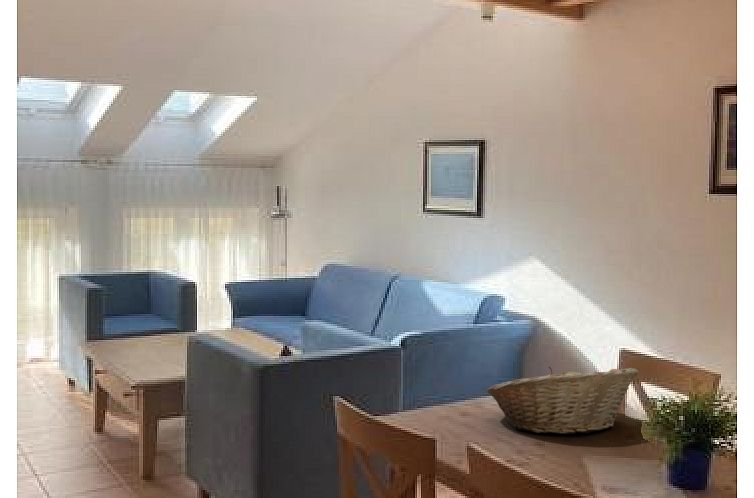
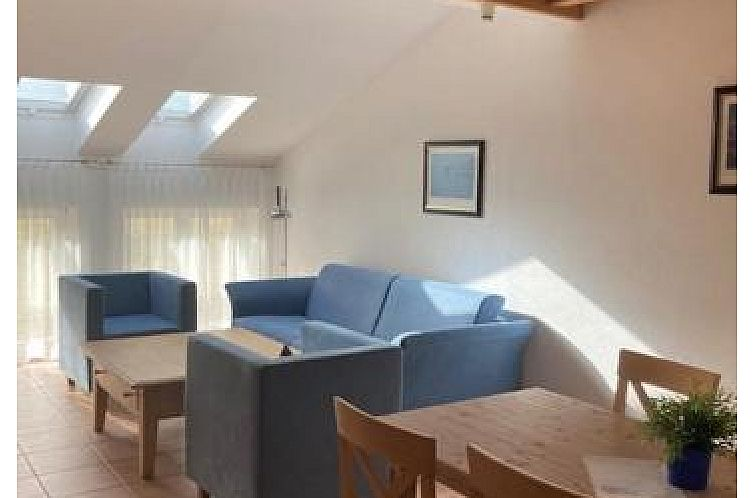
- fruit basket (562, 393)
